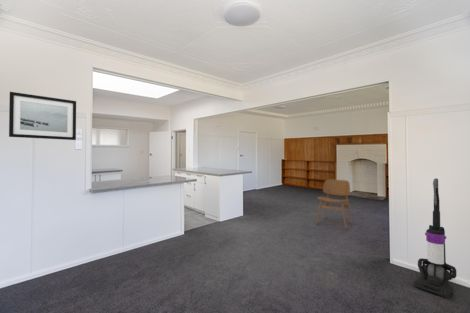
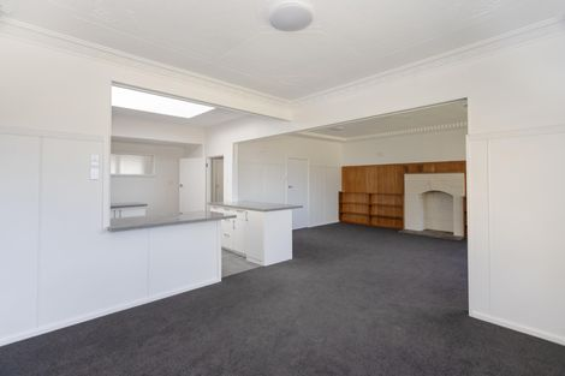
- vacuum cleaner (434, 231)
- dining chair (334, 201)
- wall art (45, 117)
